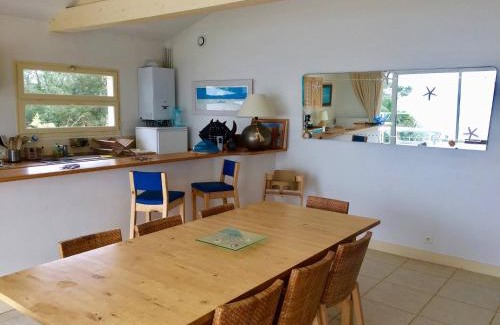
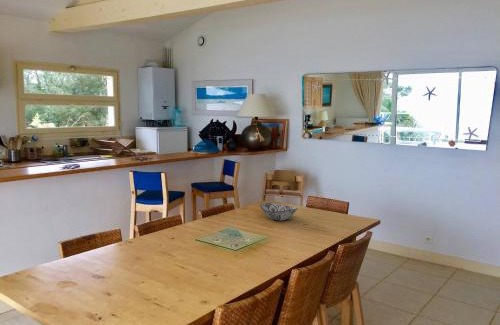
+ decorative bowl (278, 212)
